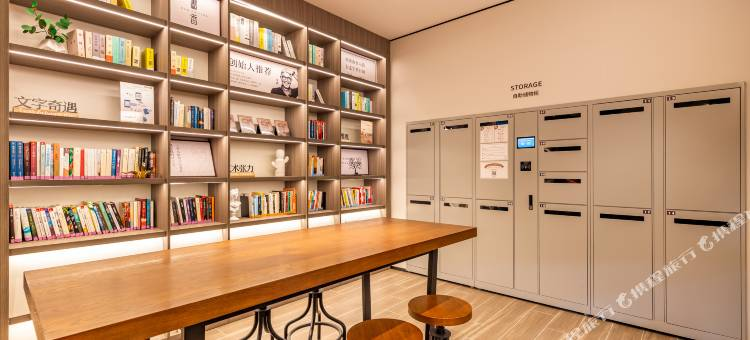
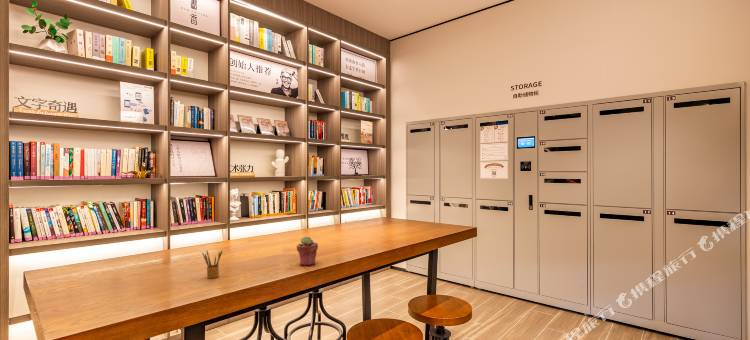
+ potted succulent (307, 250)
+ pencil box (214, 263)
